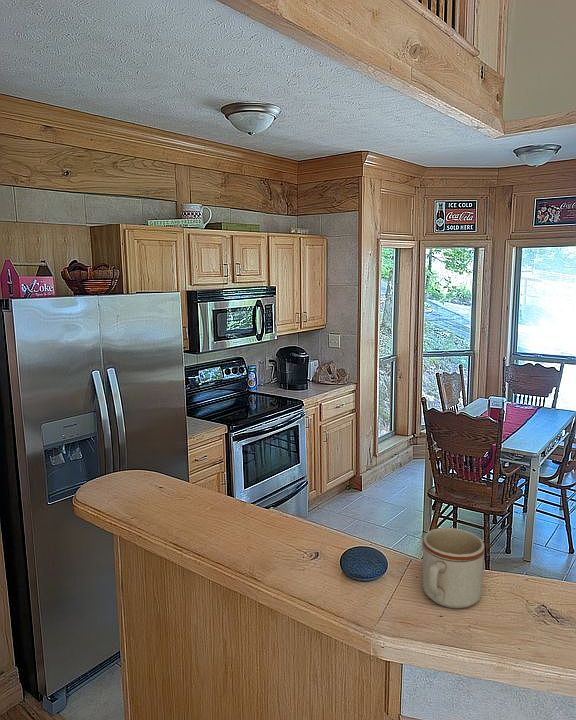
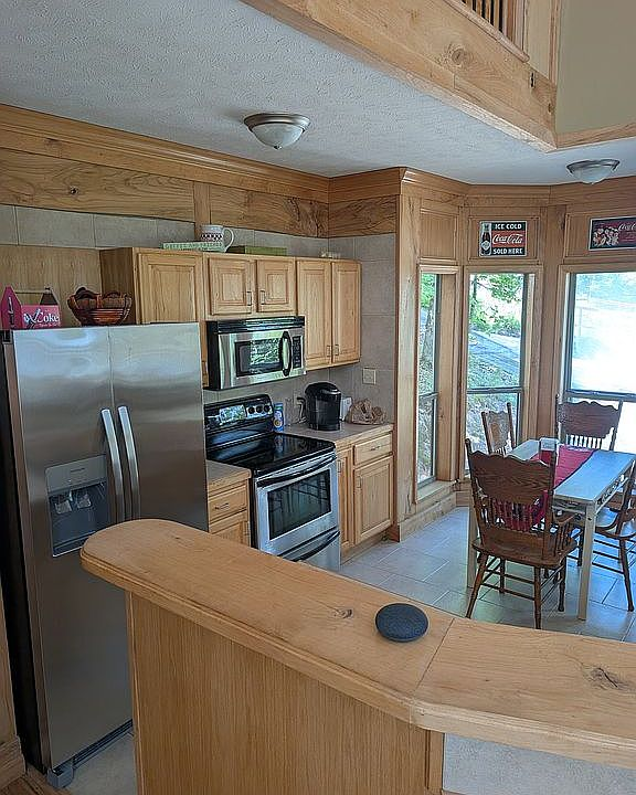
- mug (448, 571)
